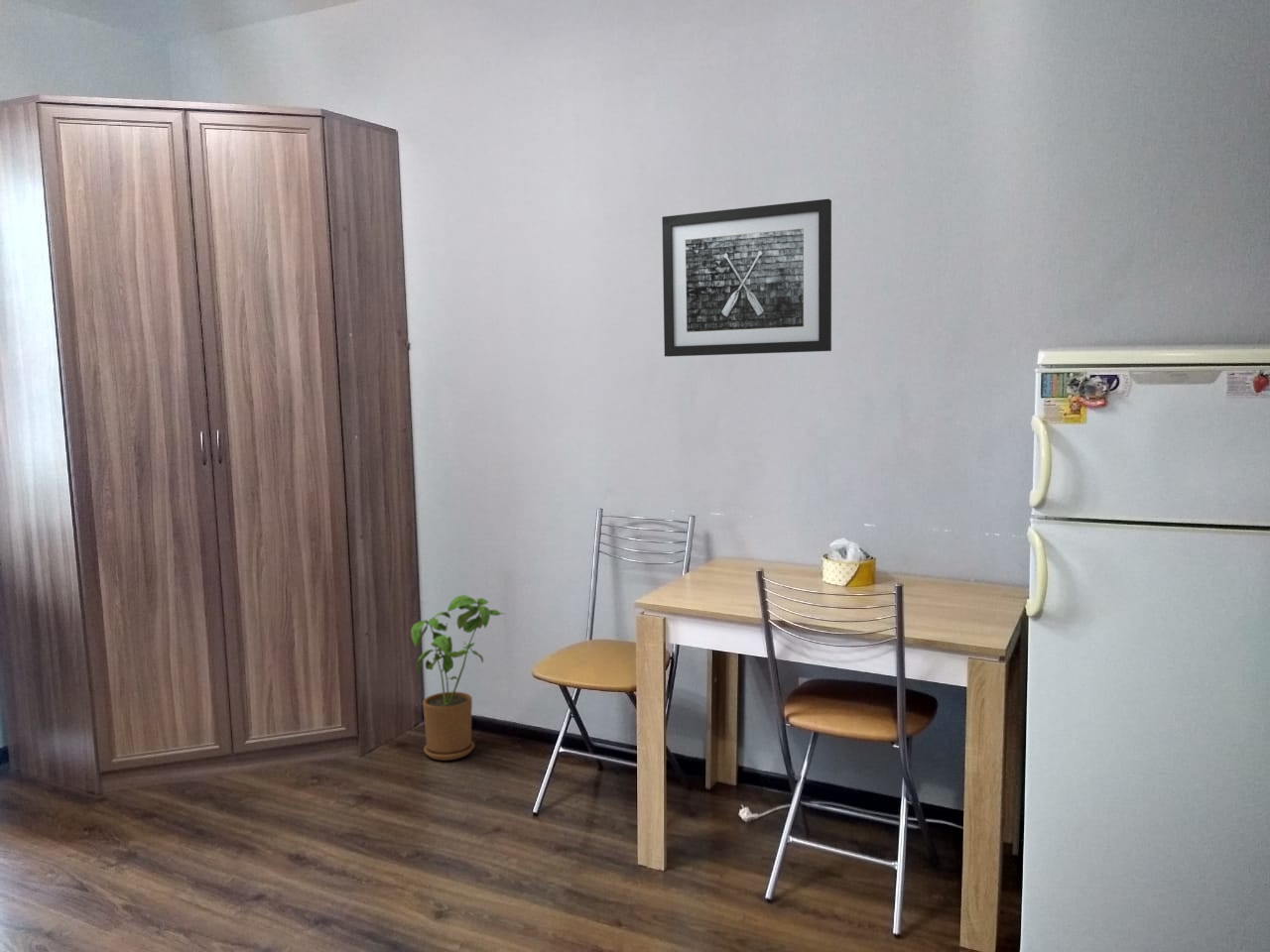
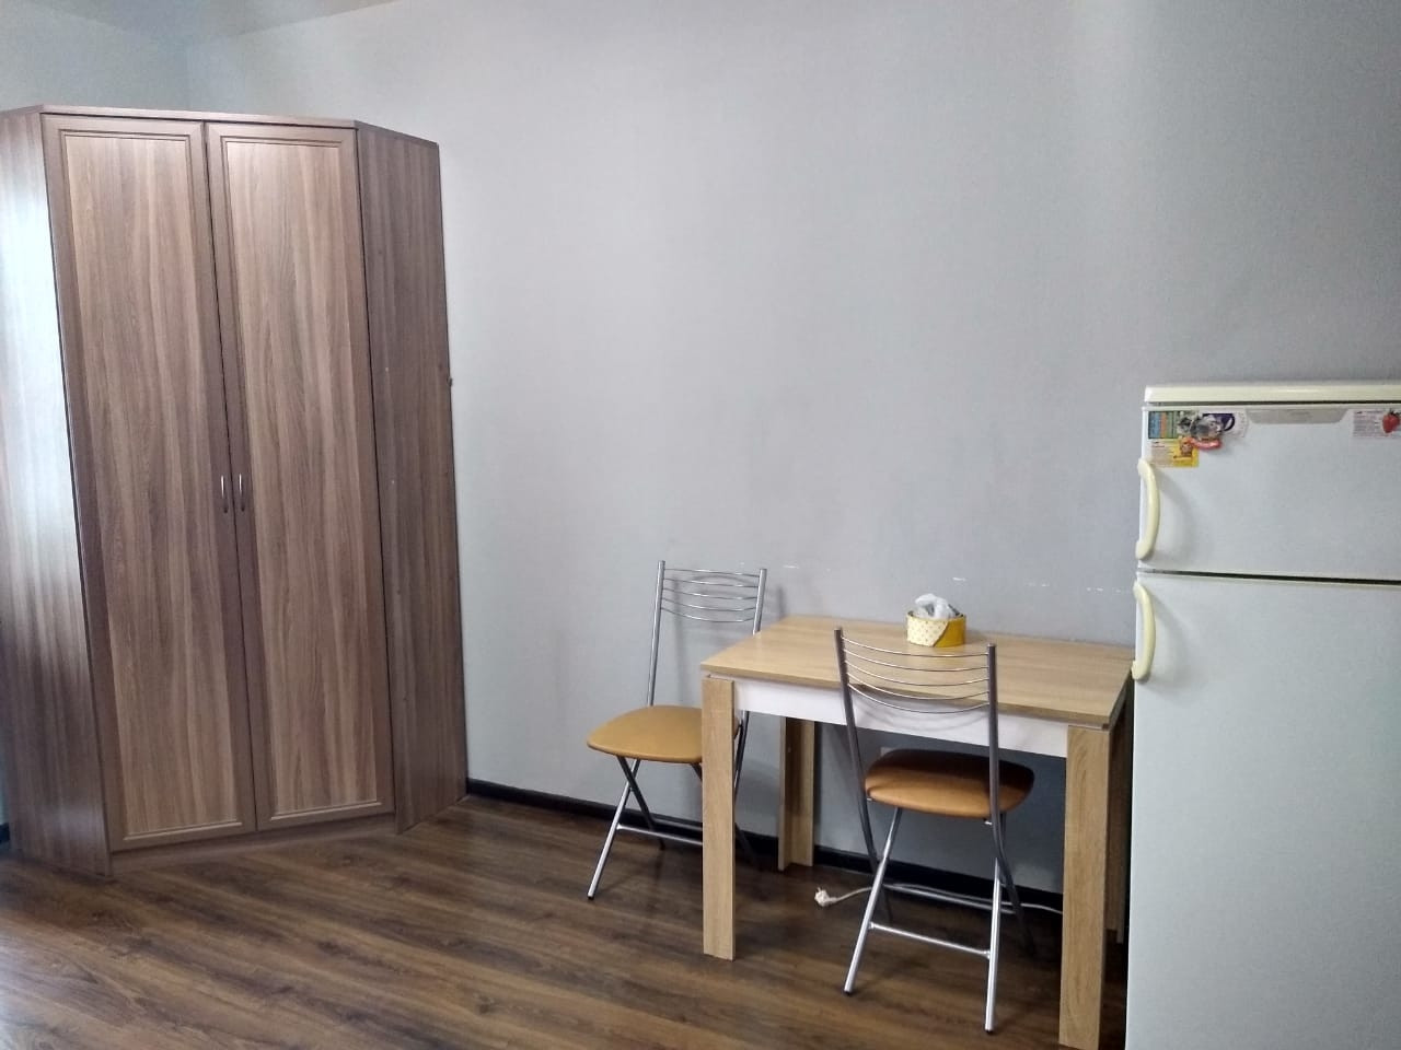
- house plant (446, 676)
- wall art (744, 282)
